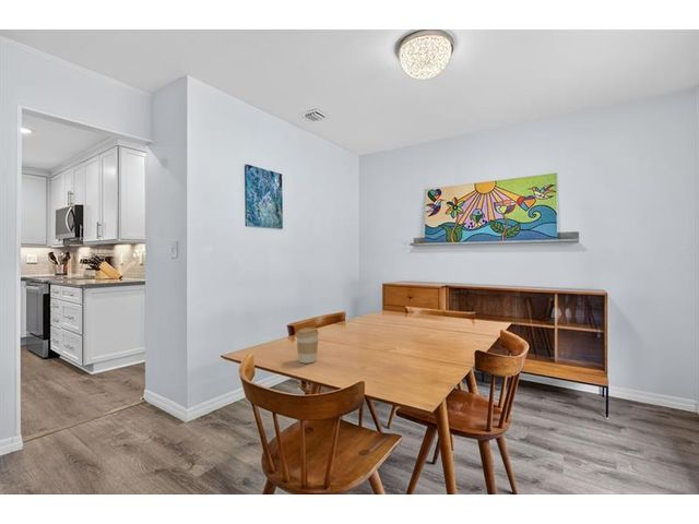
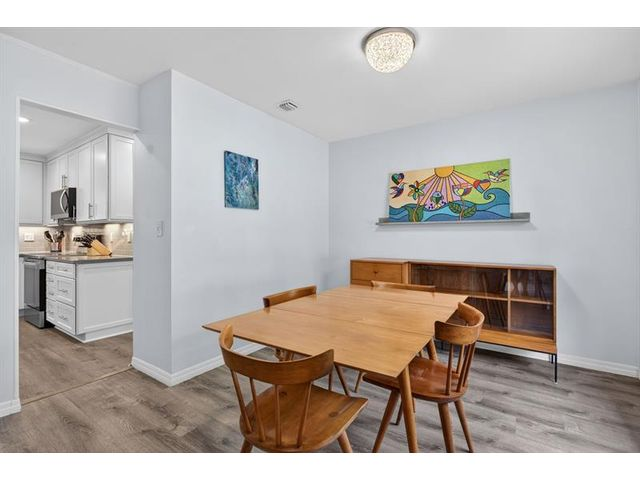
- coffee cup (307, 344)
